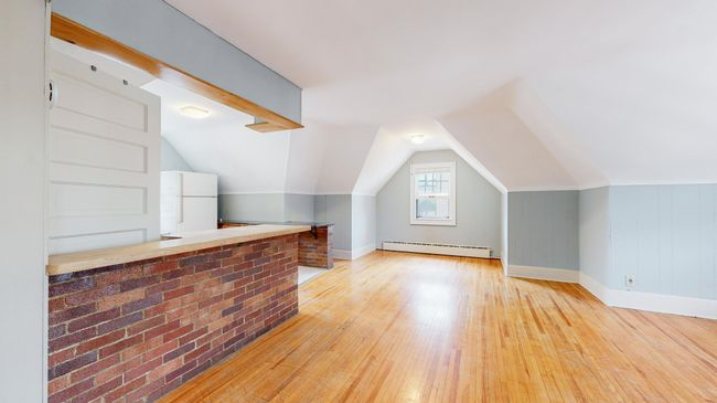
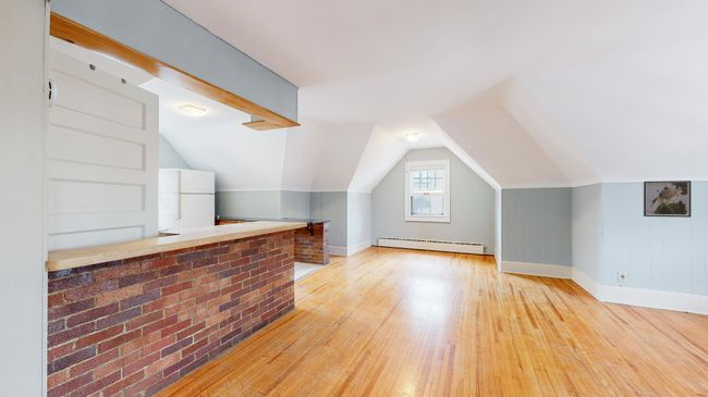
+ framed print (667, 198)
